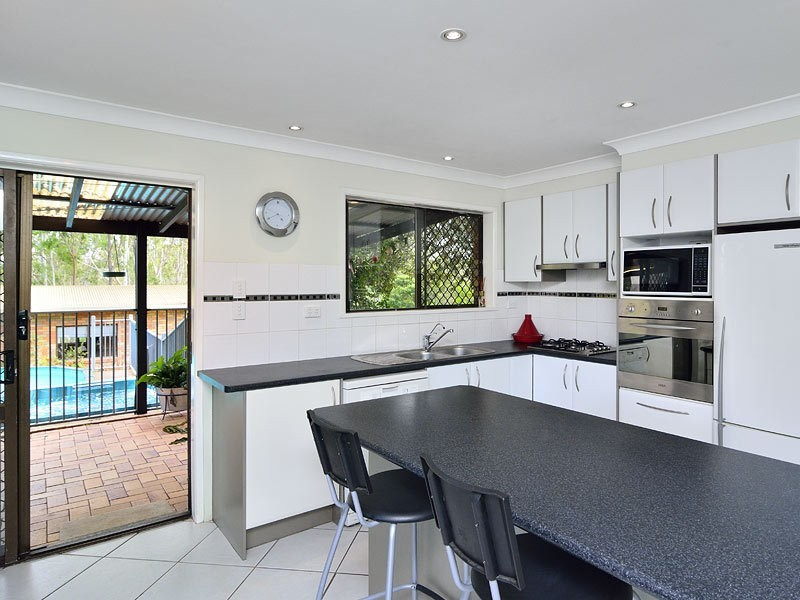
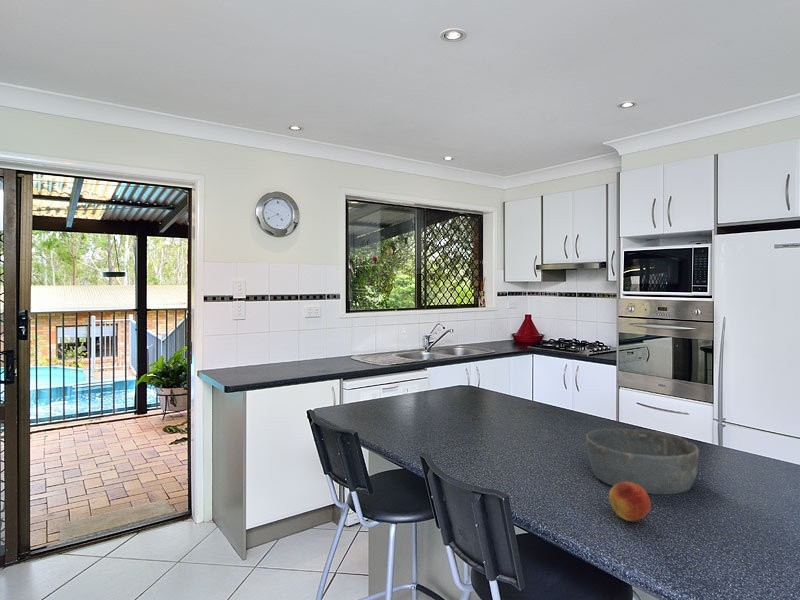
+ bowl (639, 459)
+ fruit (629, 501)
